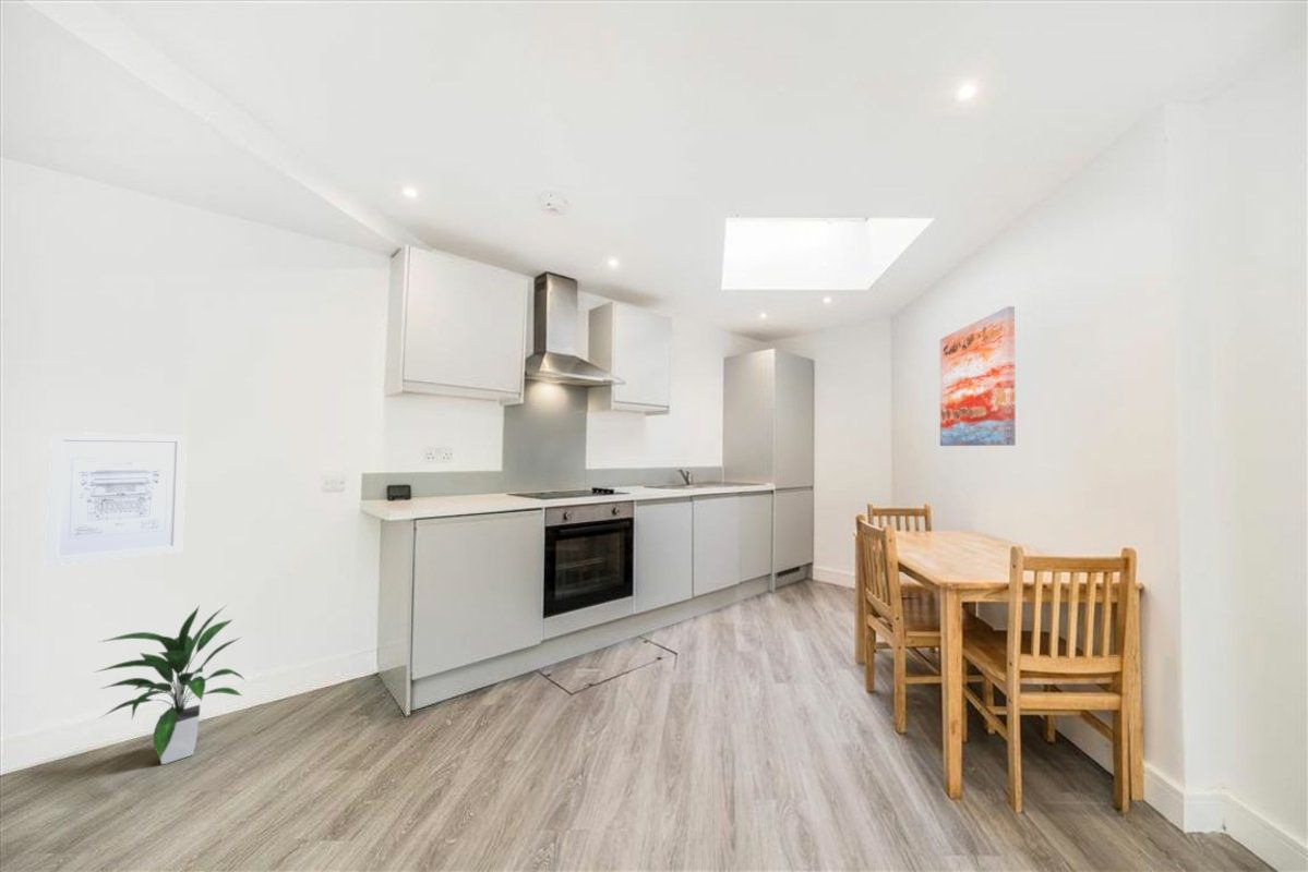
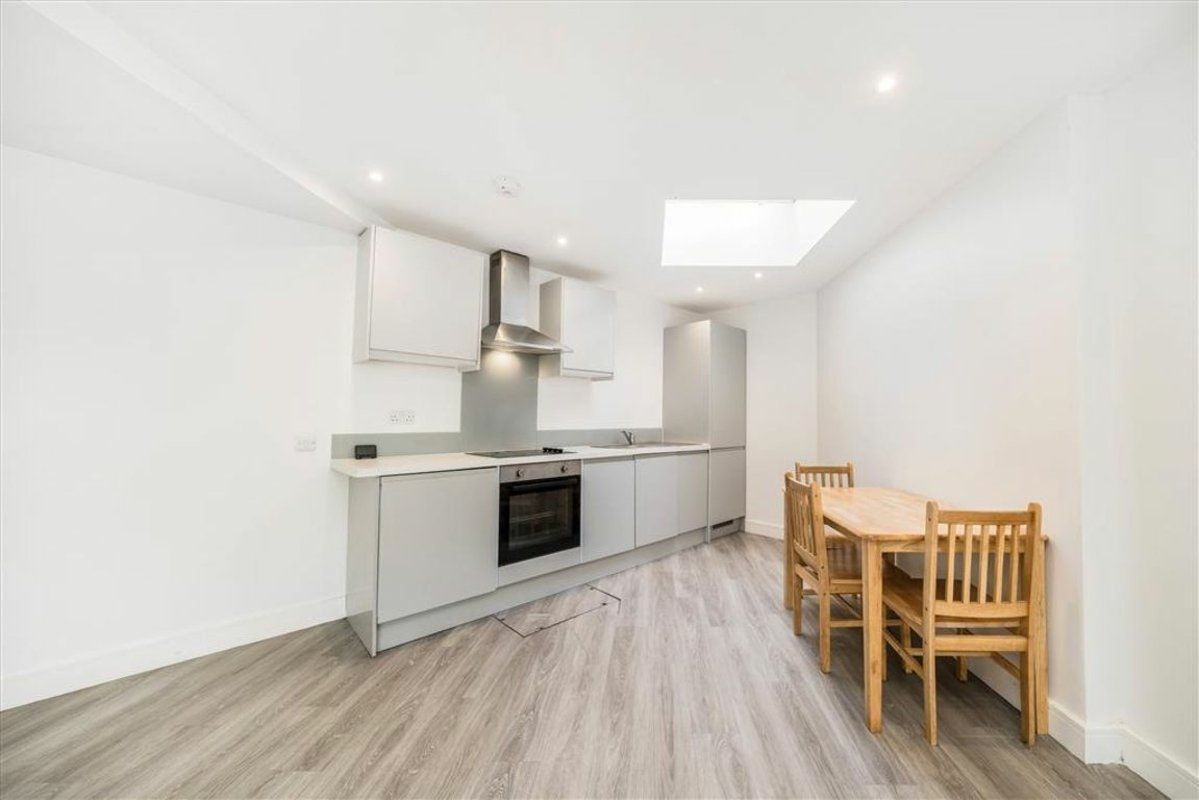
- wall art (972, 385)
- indoor plant (177, 683)
- wall art (121, 495)
